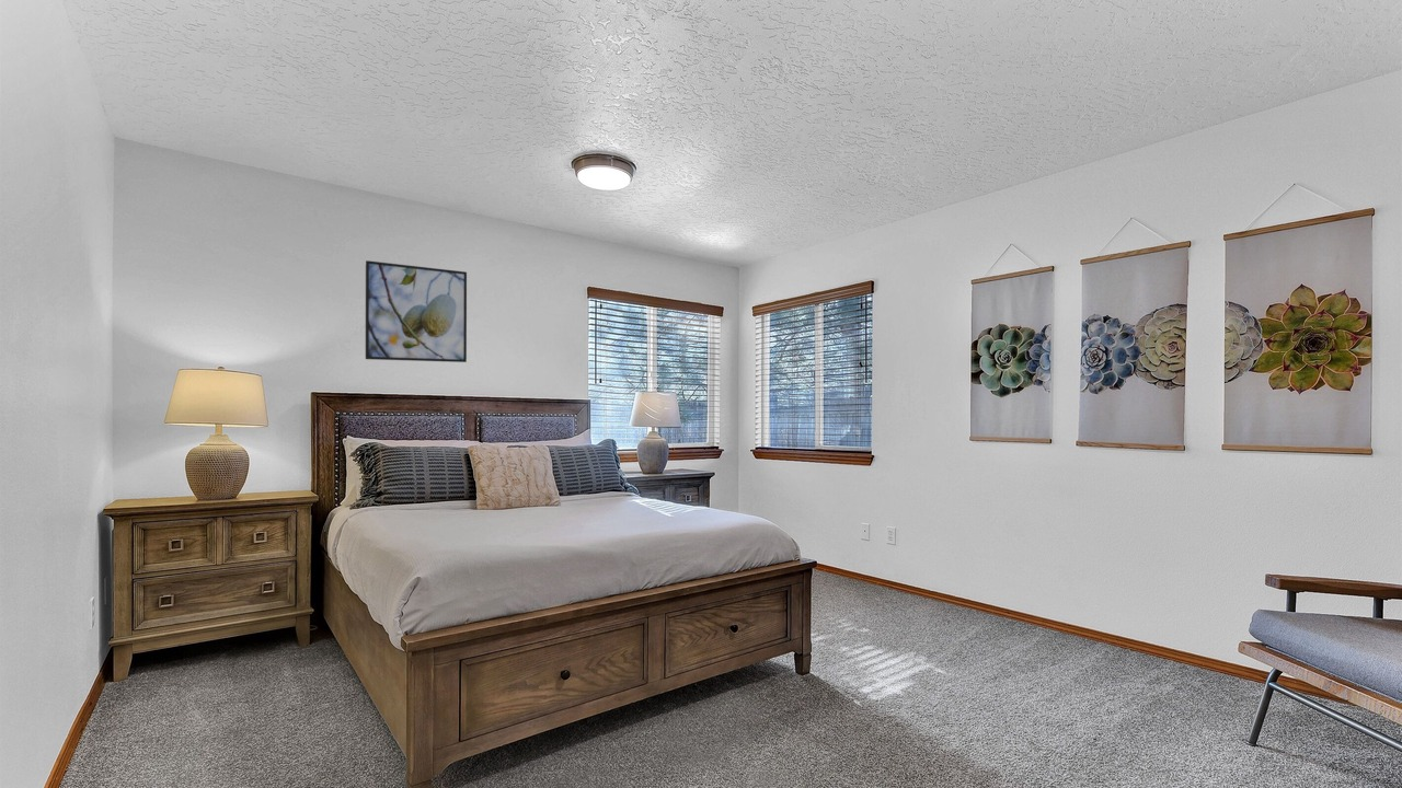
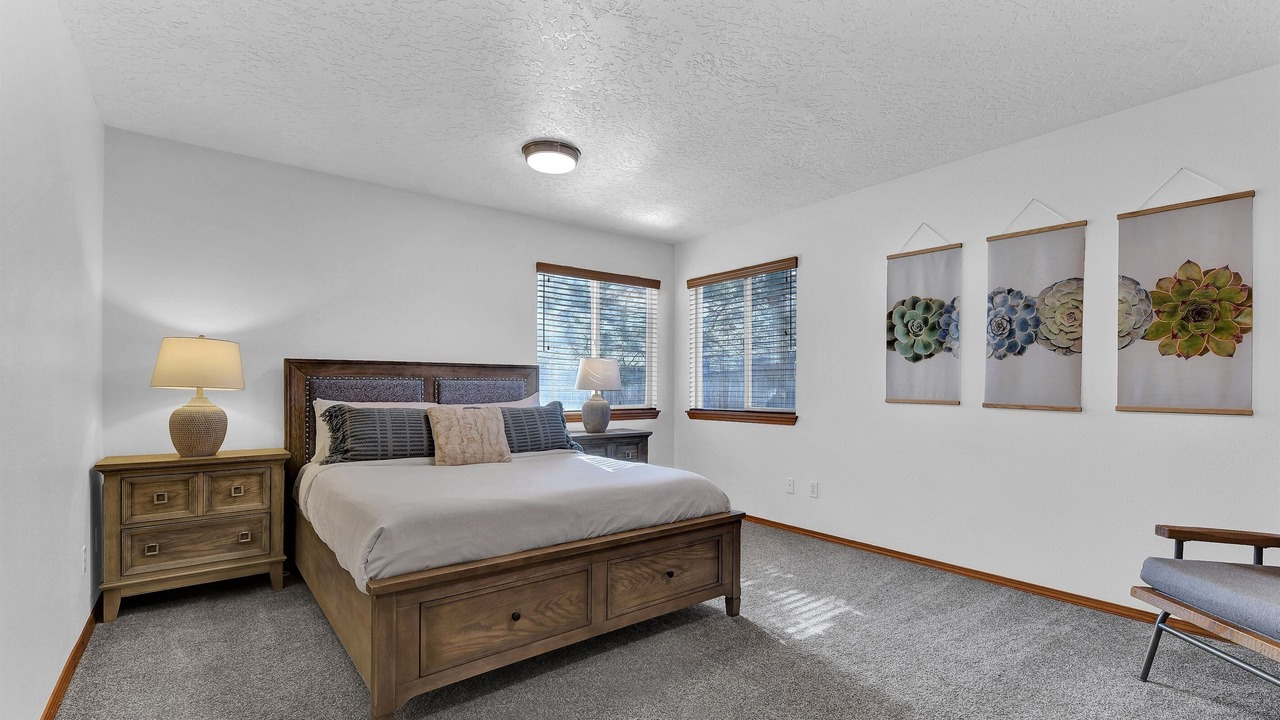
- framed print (417, 313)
